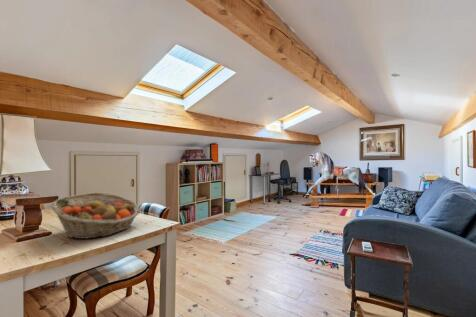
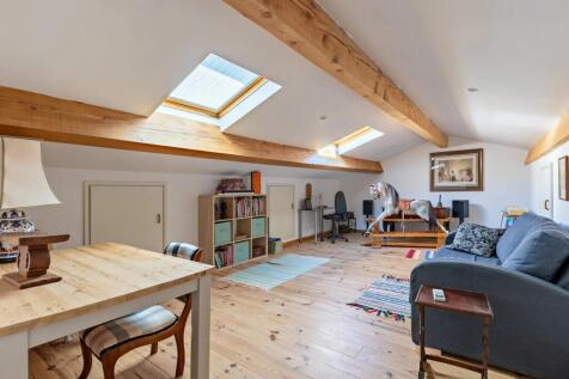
- fruit basket (99, 212)
